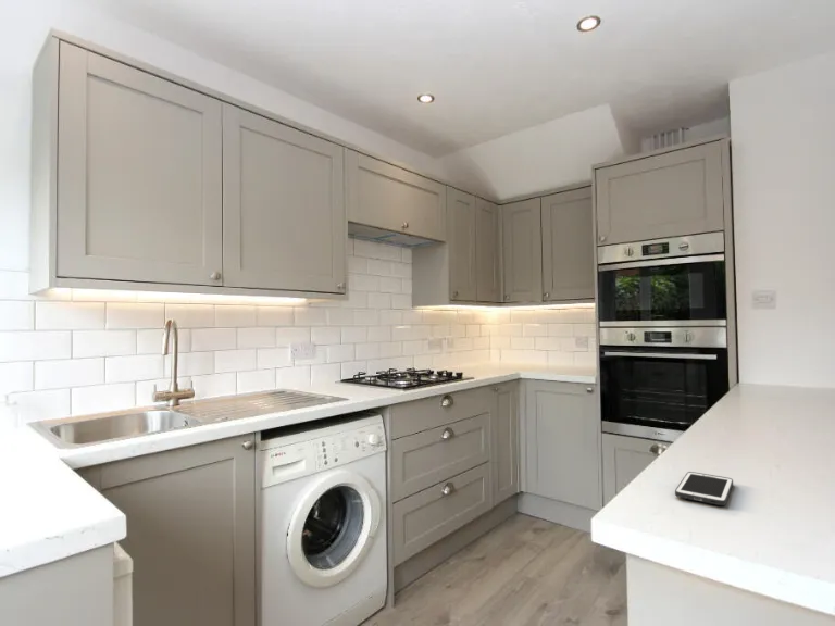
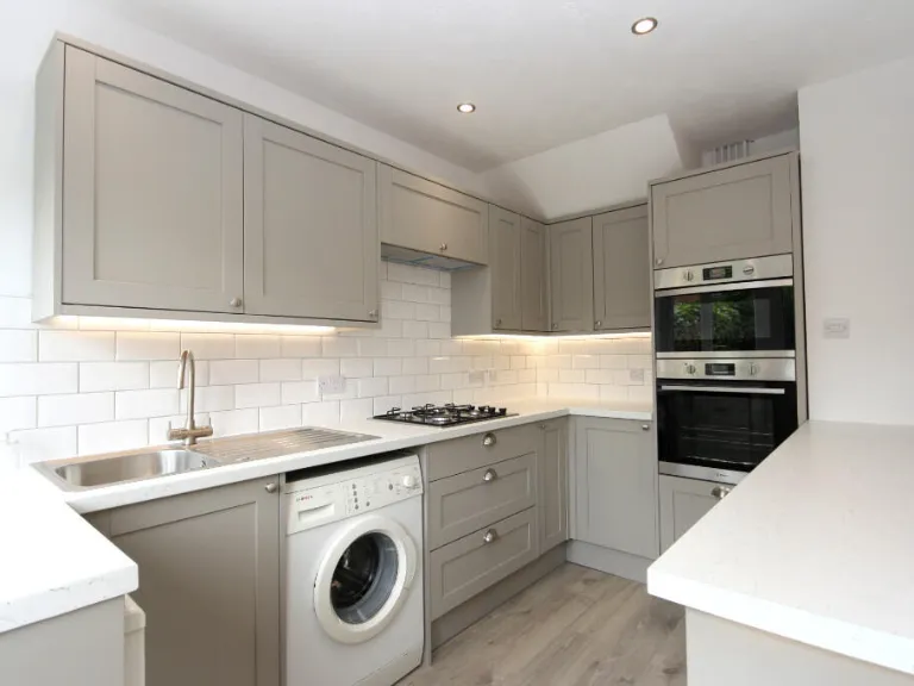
- cell phone (705, 487)
